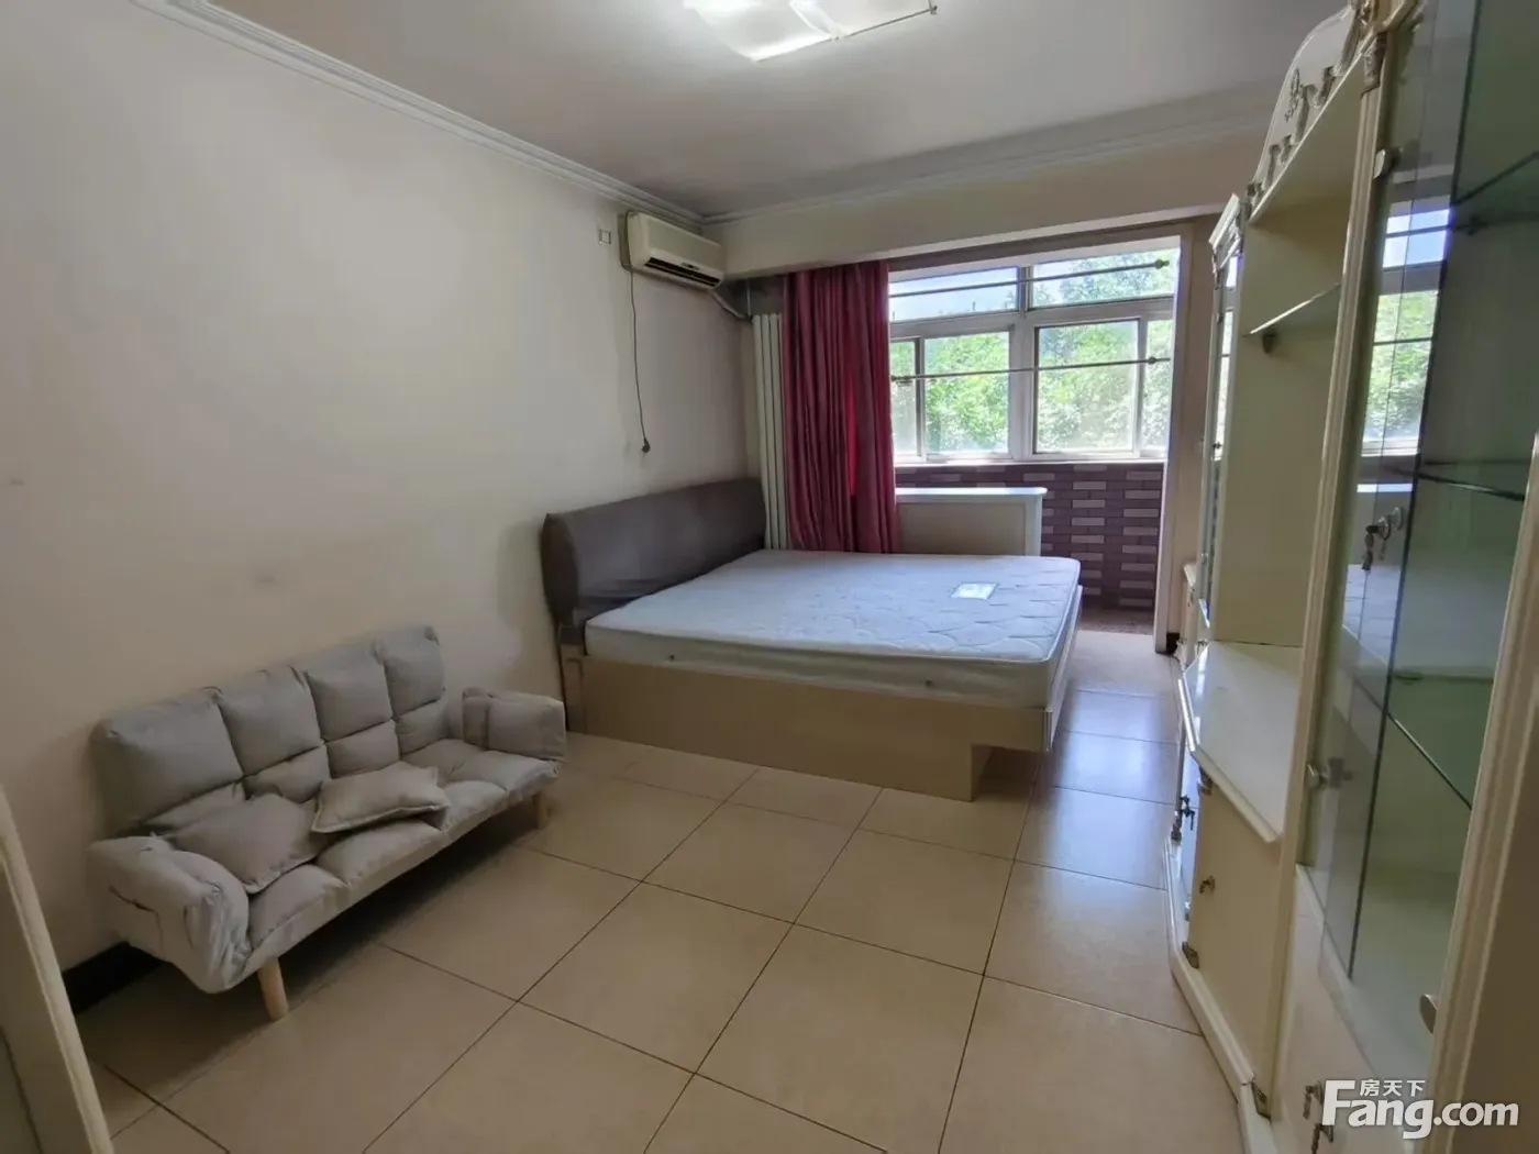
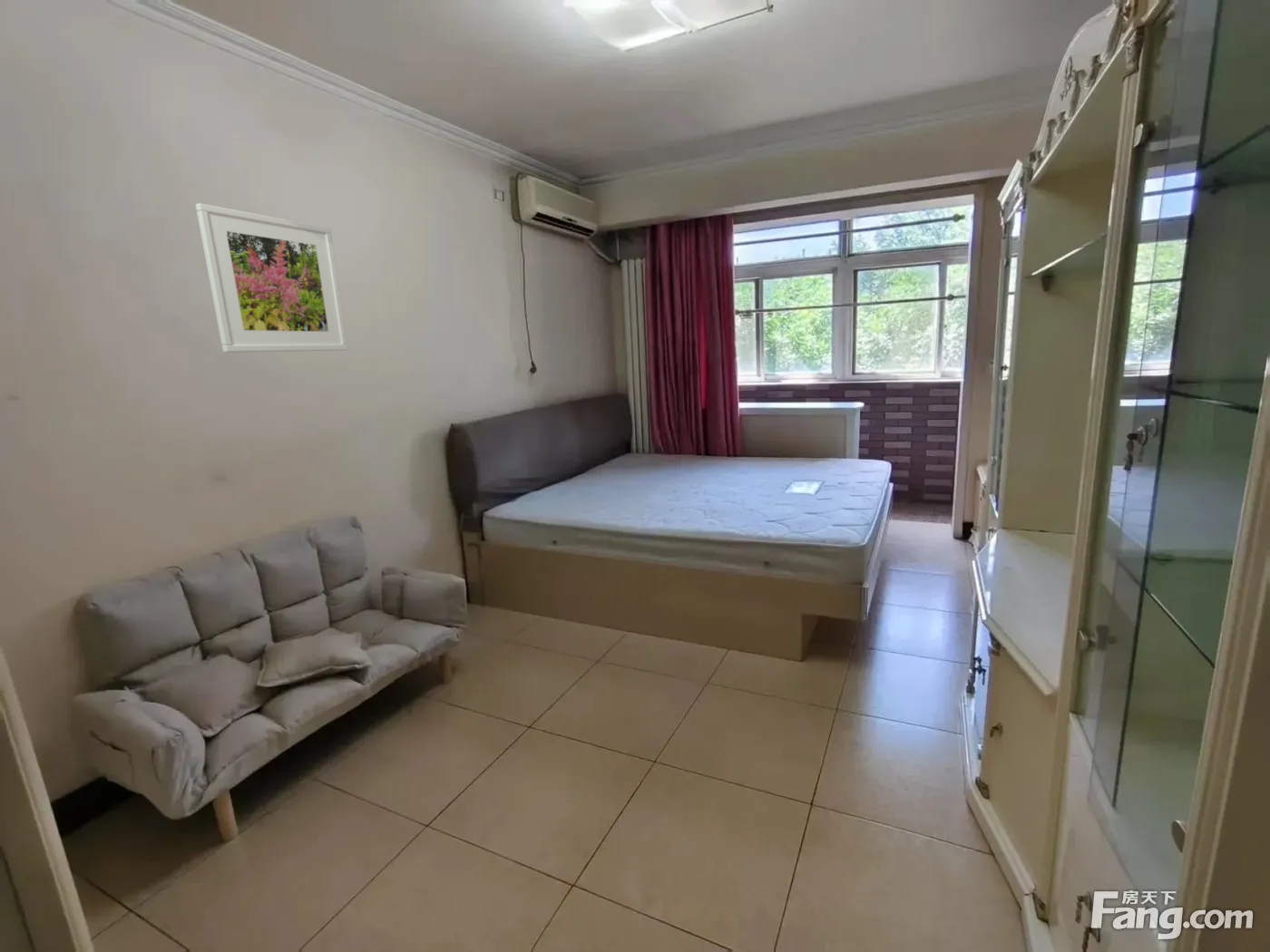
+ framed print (280, 285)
